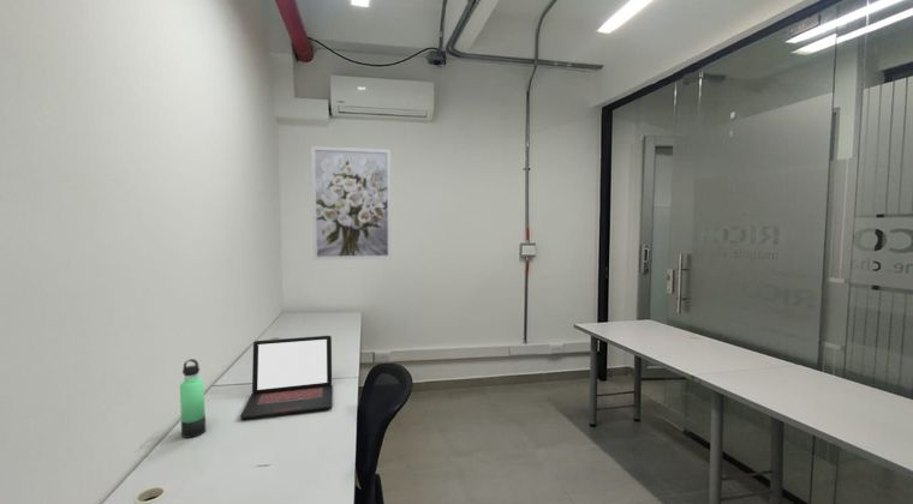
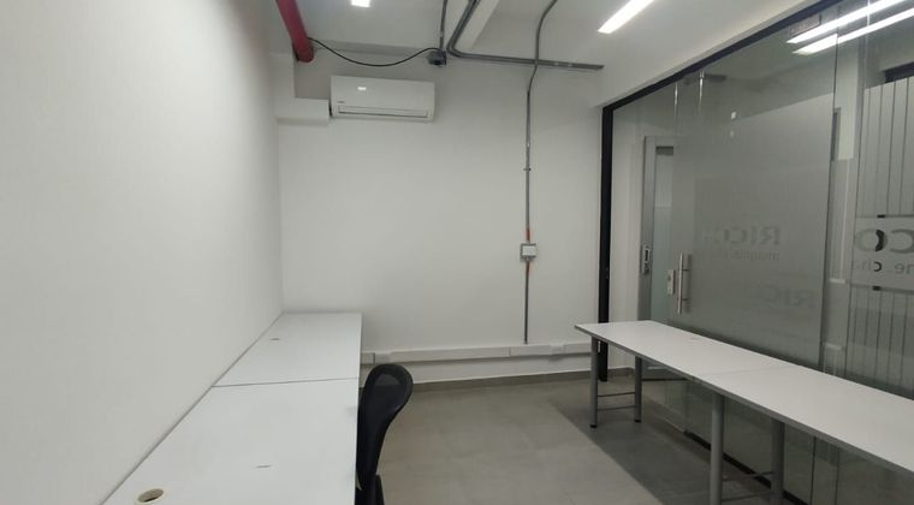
- laptop (290, 373)
- thermos bottle (192, 396)
- wall art (352, 204)
